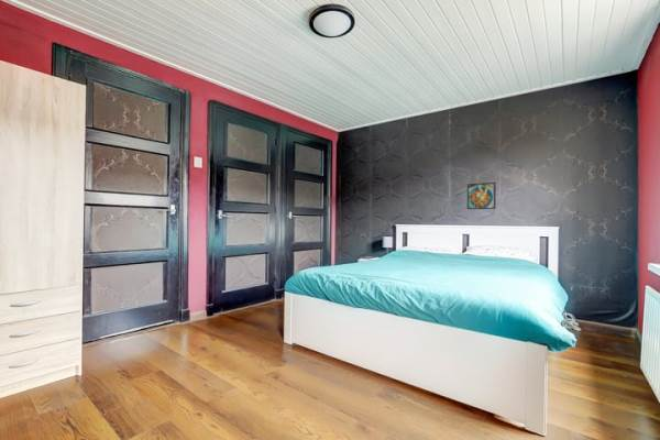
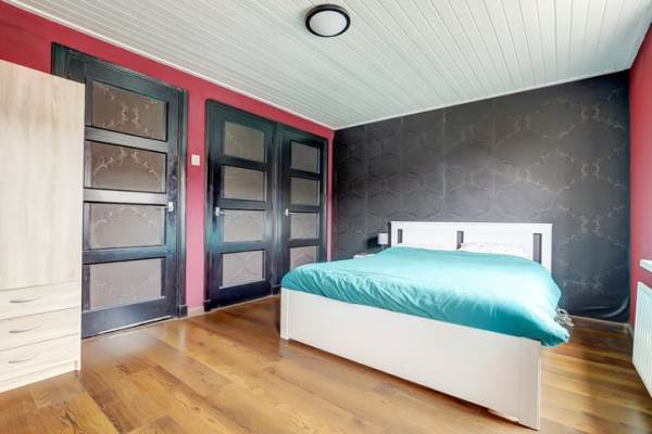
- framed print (481, 196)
